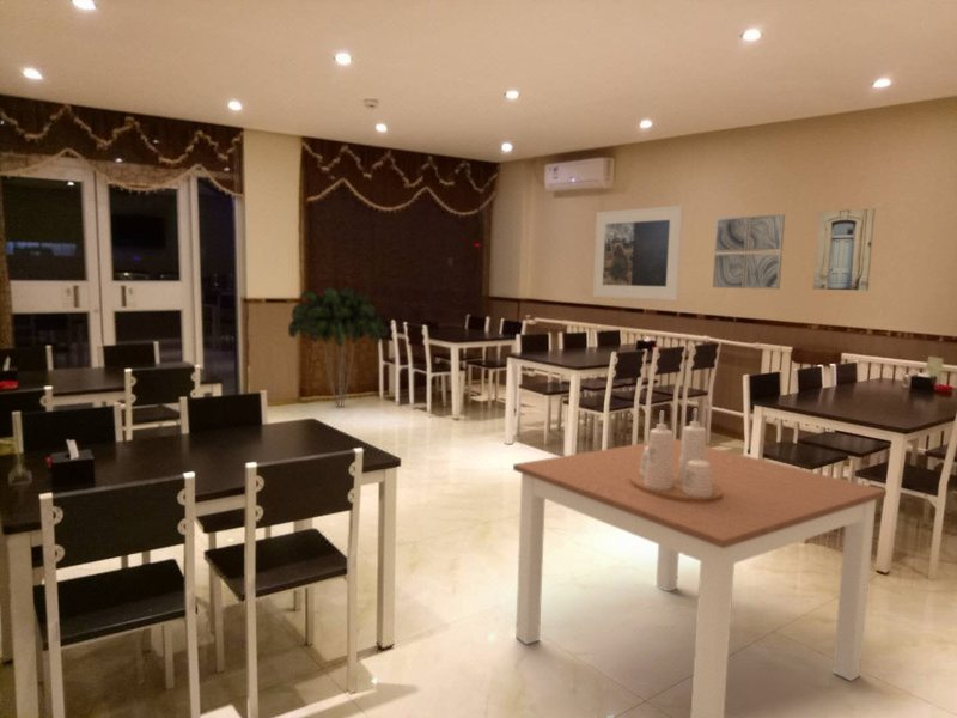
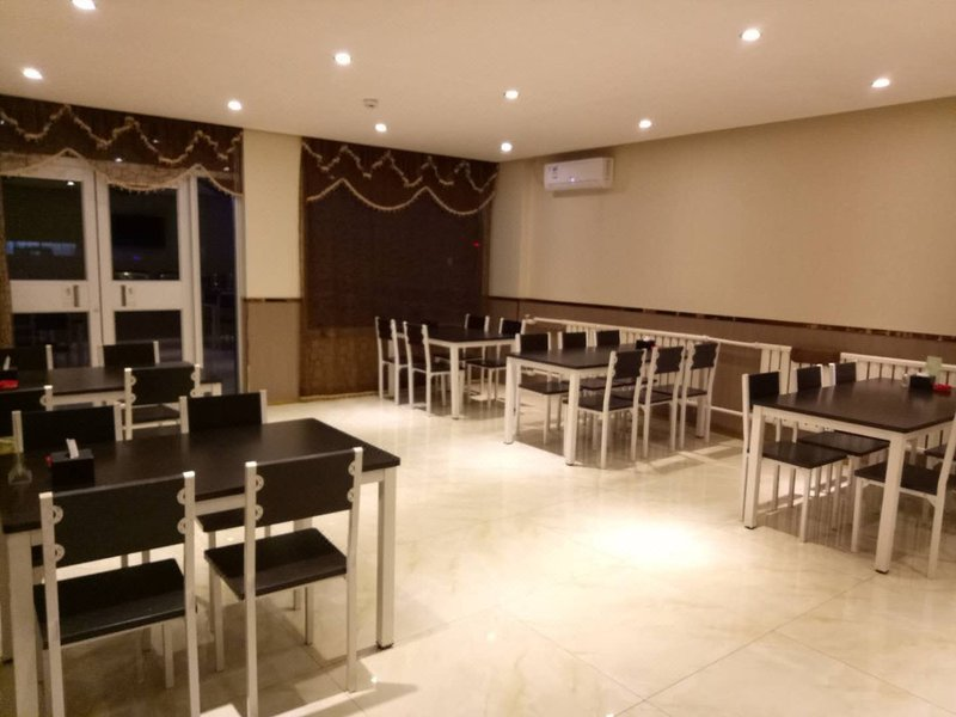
- wall art (842, 250)
- condiment set (672, 446)
- dining table (677, 567)
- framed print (634, 254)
- indoor plant (337, 347)
- wall art (746, 254)
